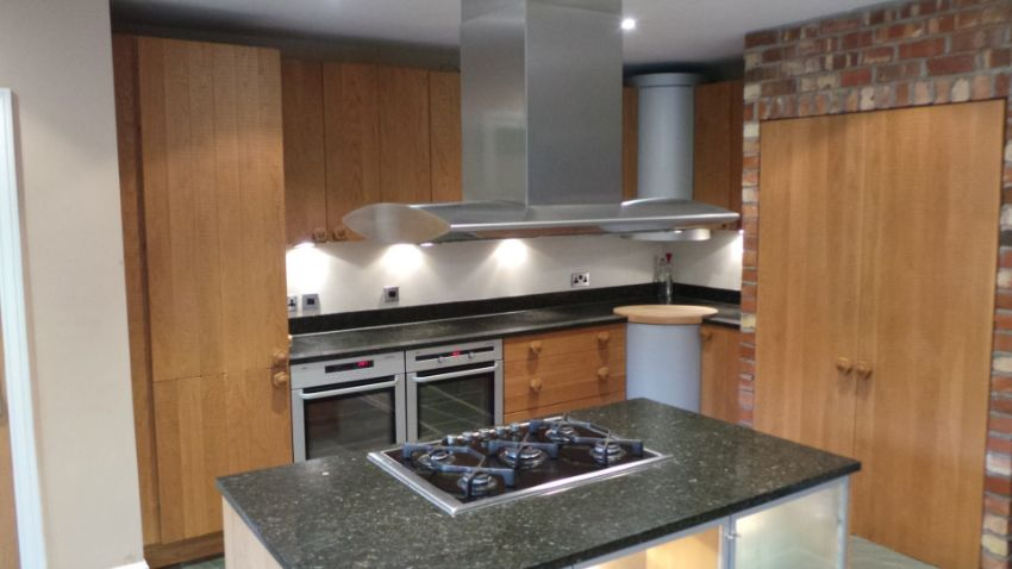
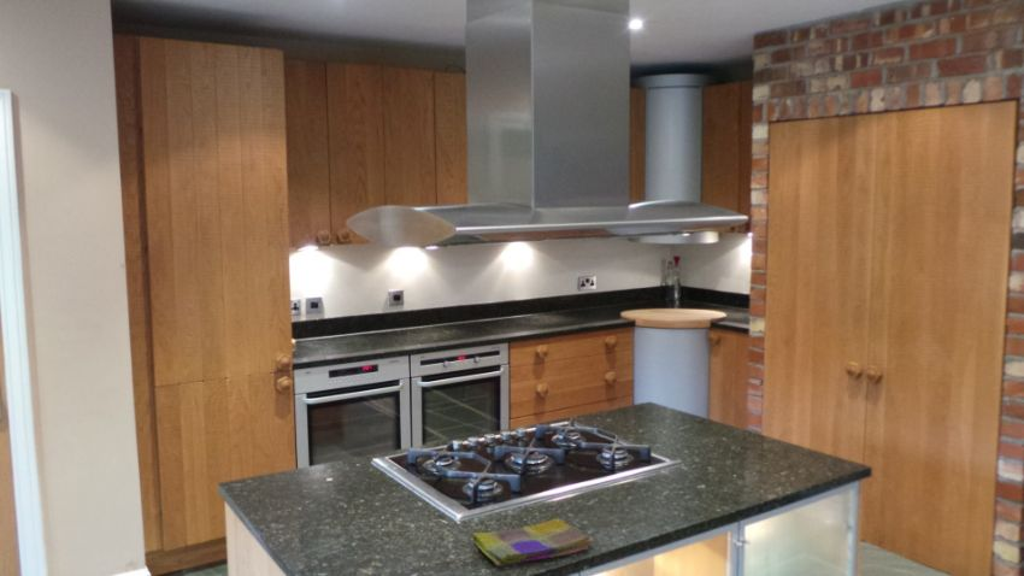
+ dish towel (531, 540)
